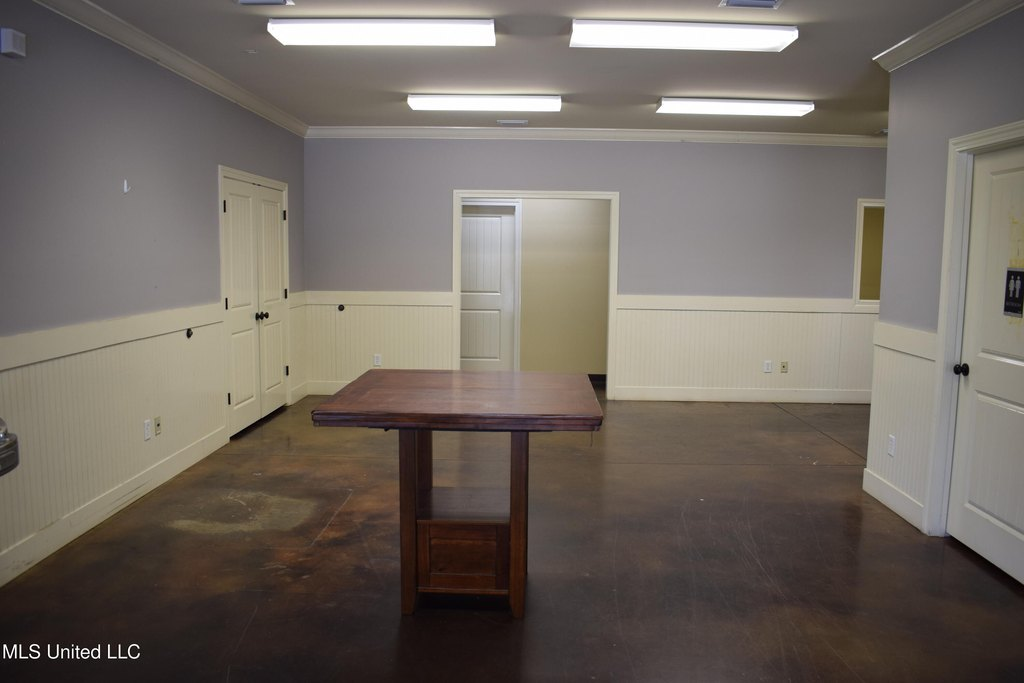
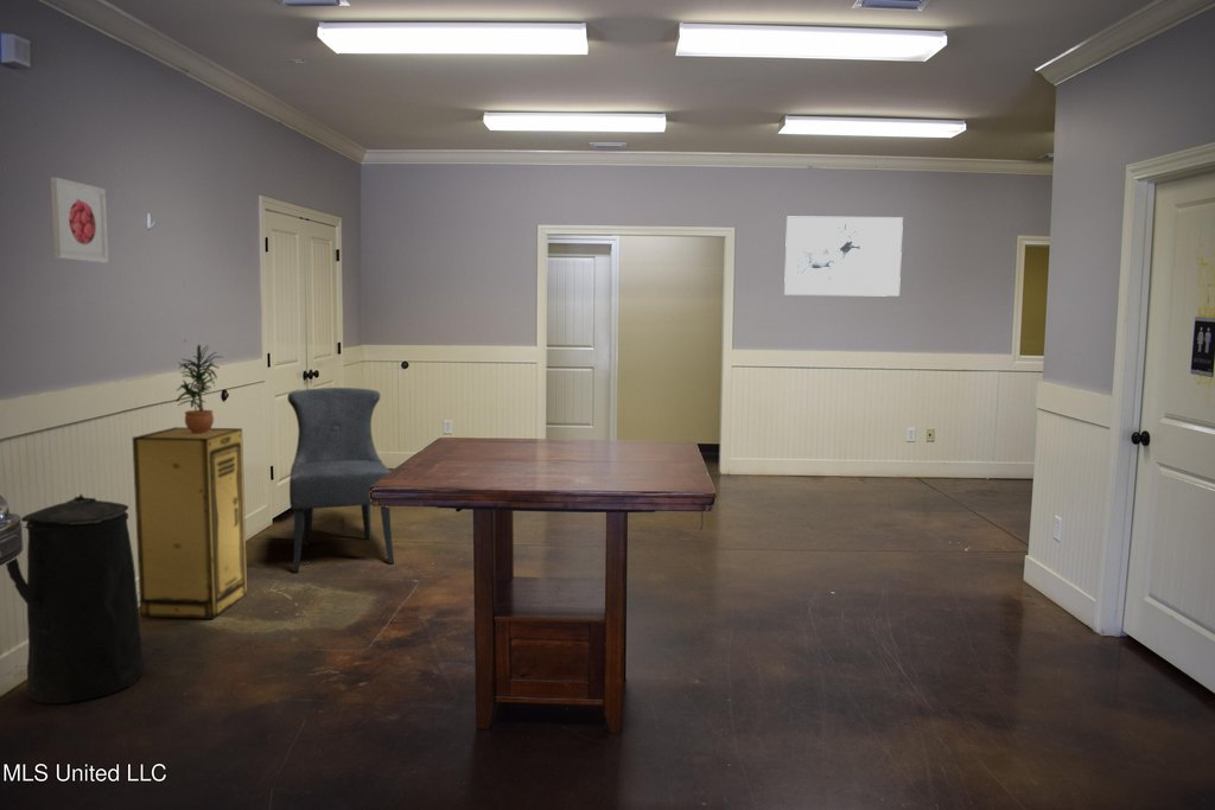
+ dining chair (339, 473)
+ storage cabinet (192, 519)
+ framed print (81, 222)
+ potted plant (199, 388)
+ trash can (76, 592)
+ wall art (842, 256)
